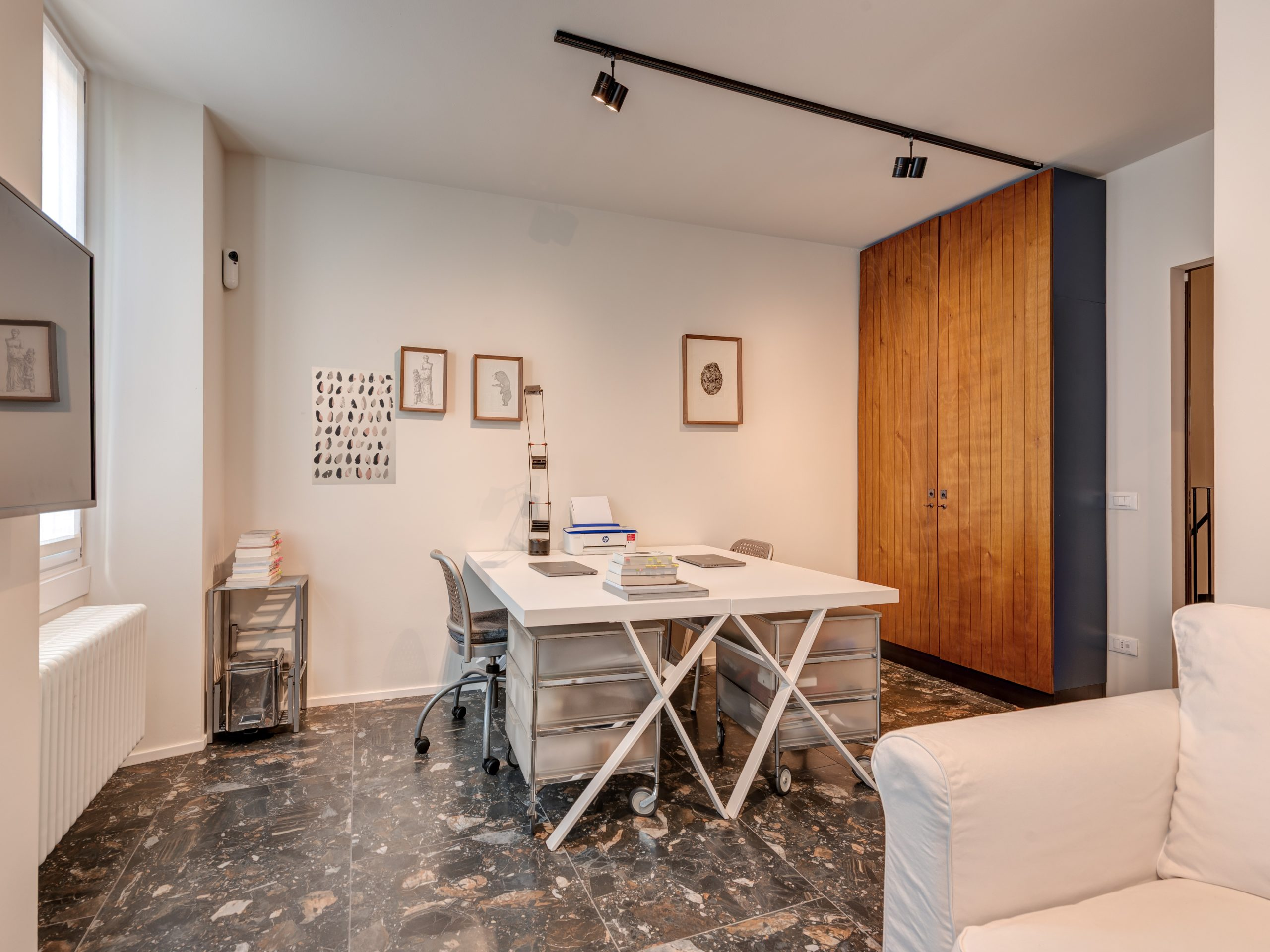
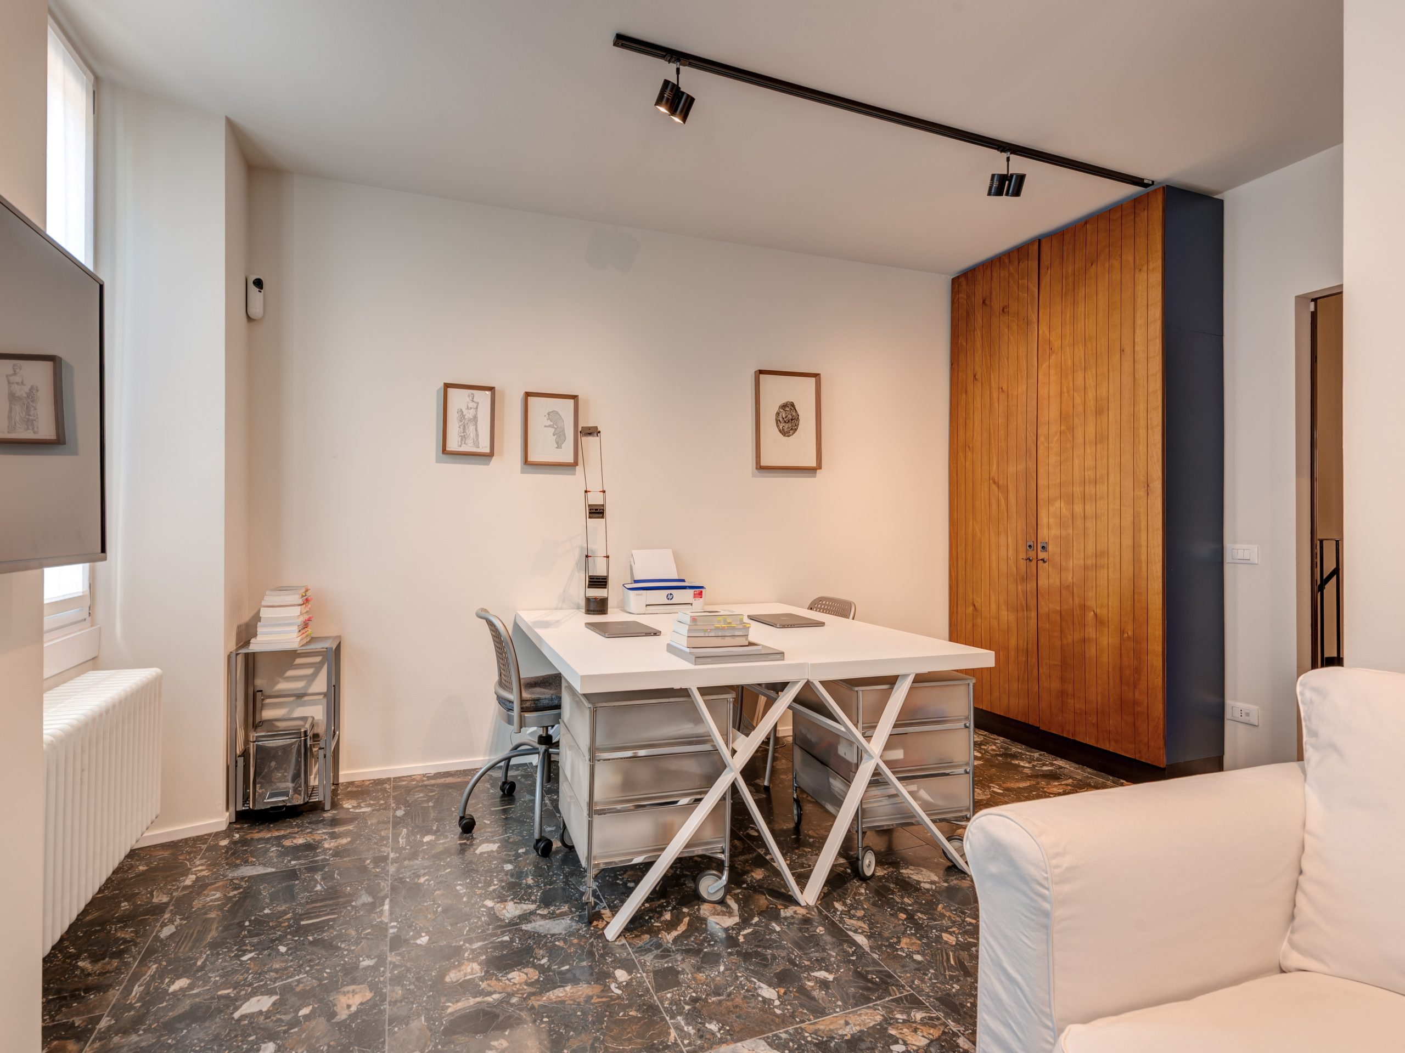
- wall art (354, 427)
